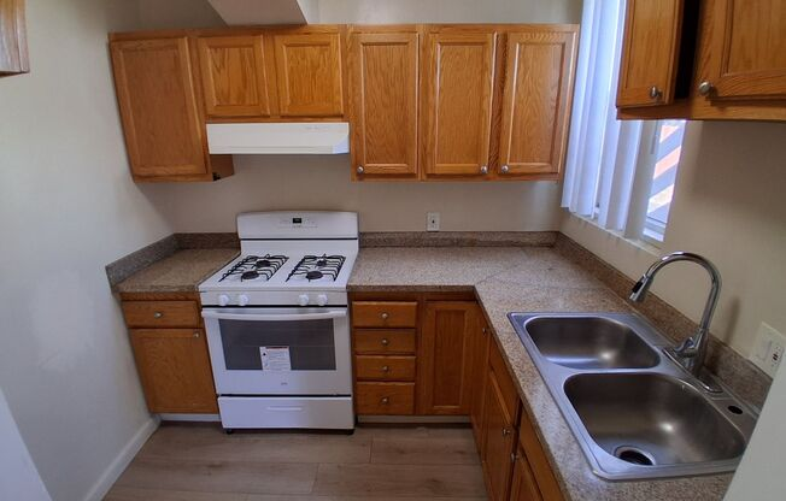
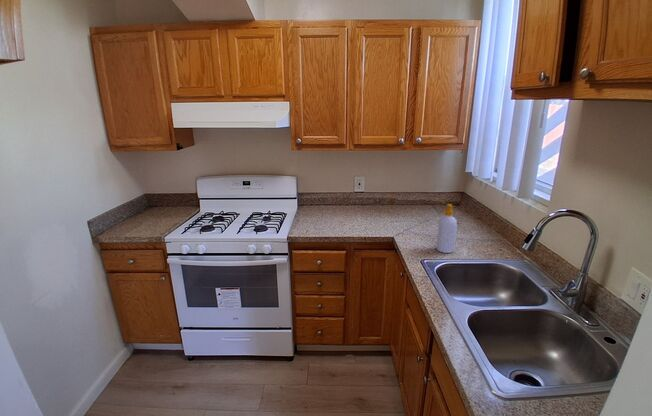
+ soap bottle (447, 227)
